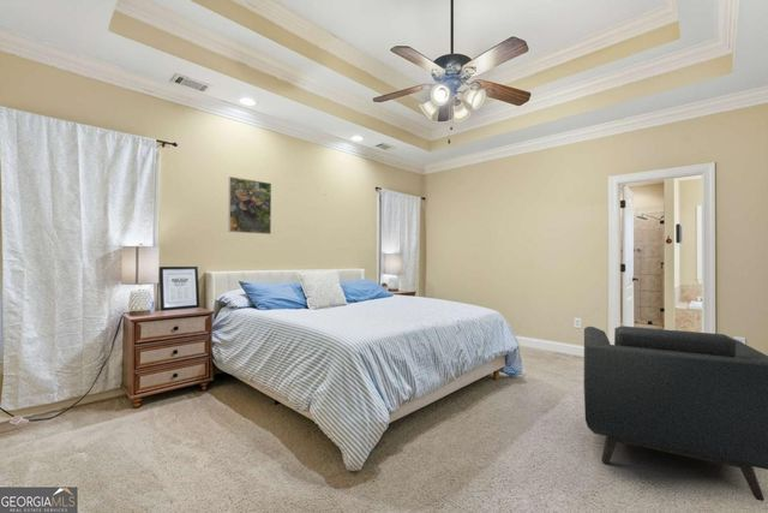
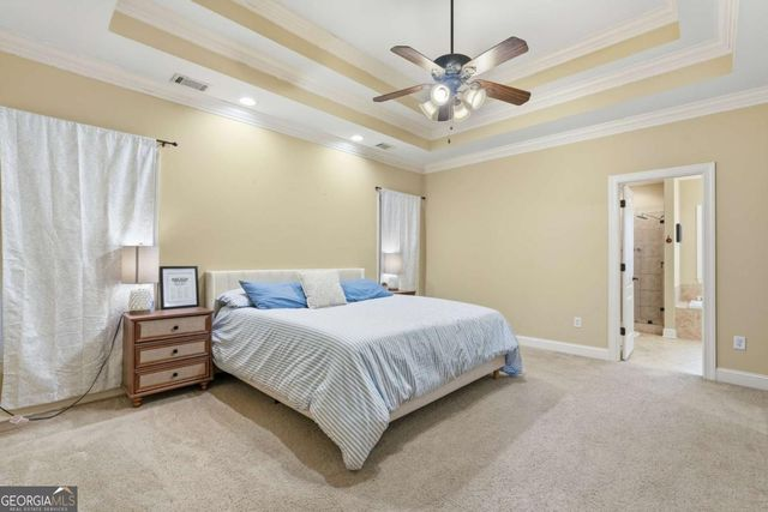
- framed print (250, 207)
- armchair (664, 388)
